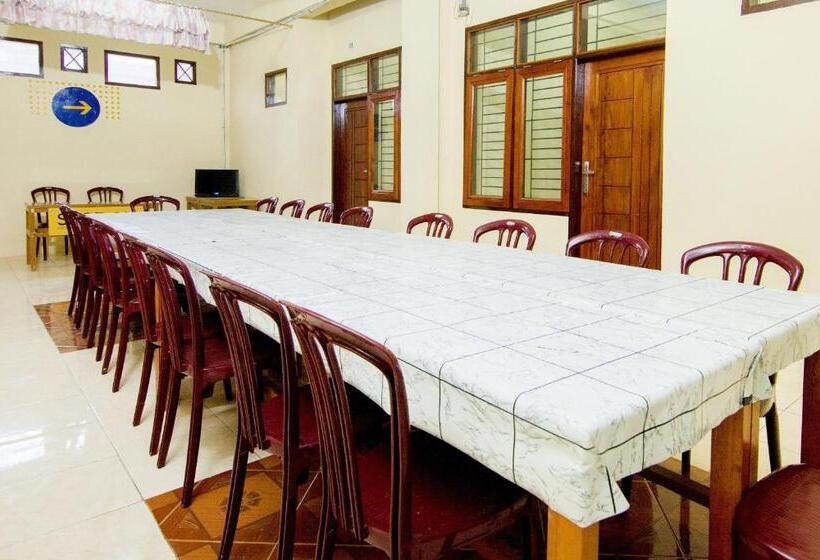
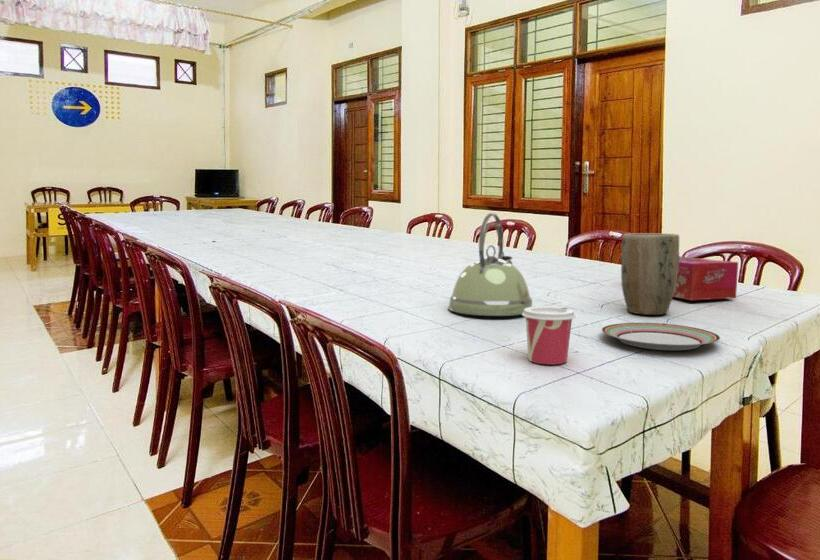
+ plant pot (649, 273)
+ cup (548, 335)
+ plate (658, 337)
+ tissue box (677, 275)
+ kettle (493, 261)
